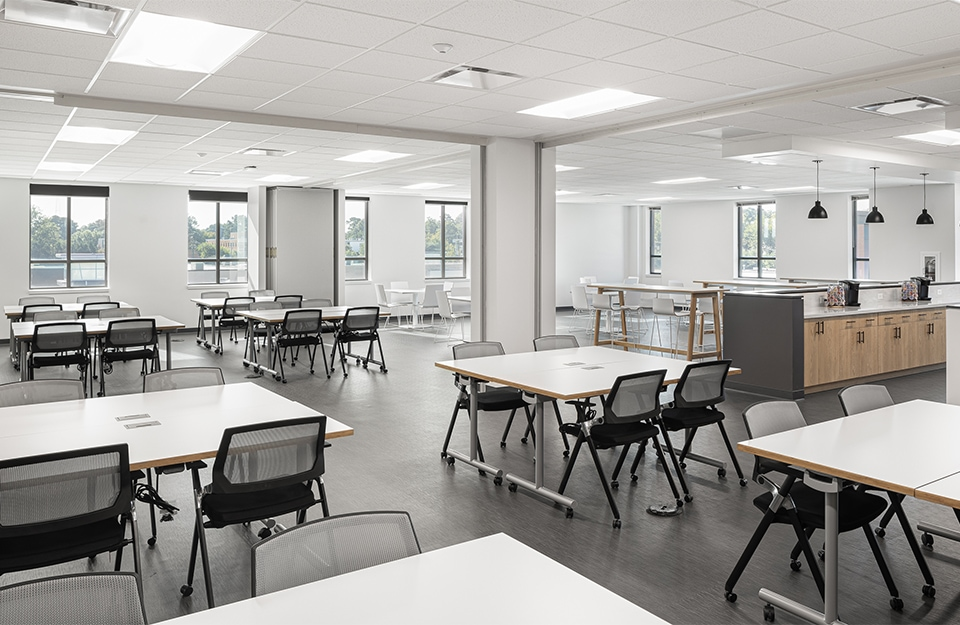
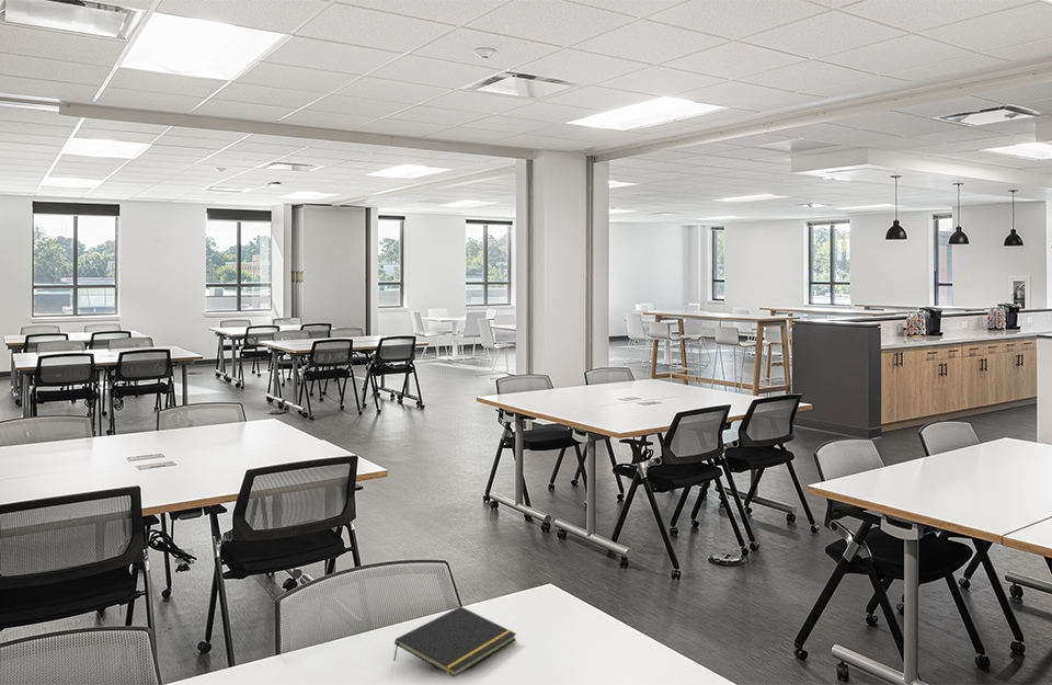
+ notepad (457, 638)
